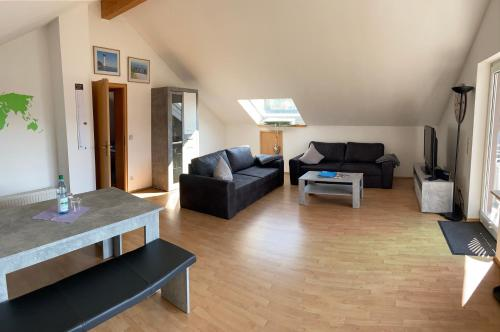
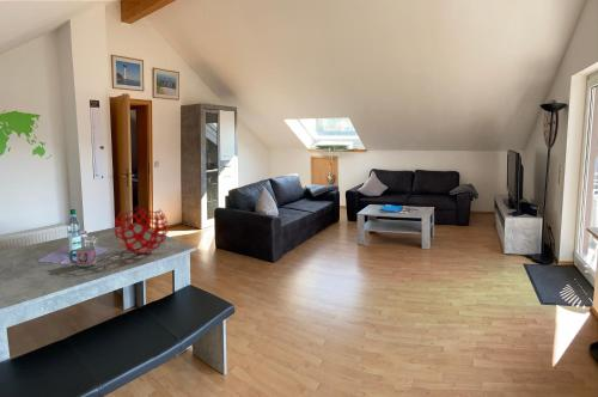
+ decorative sphere (141, 230)
+ mug (83, 256)
